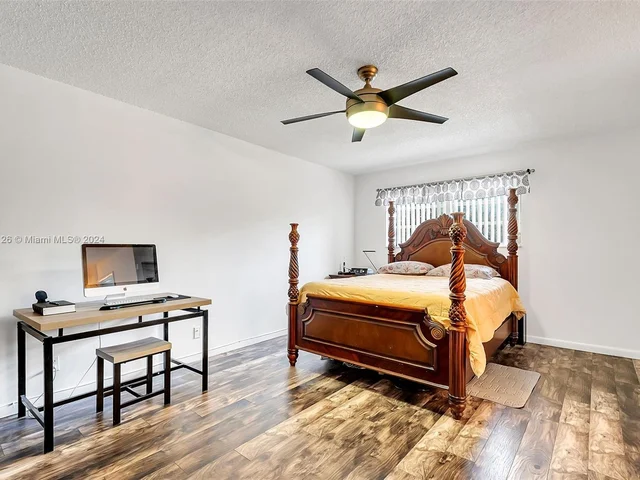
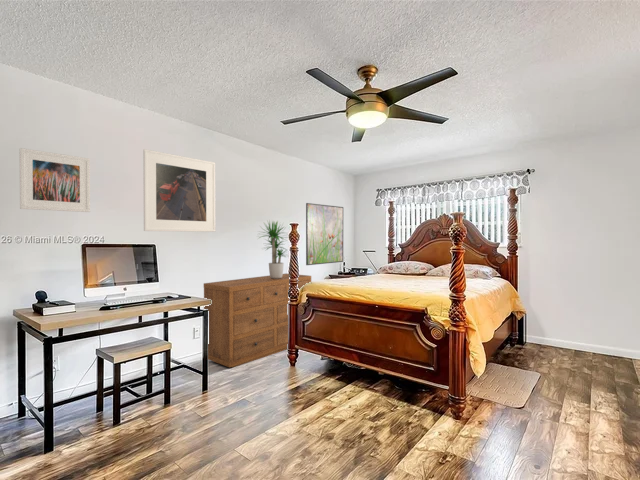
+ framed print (182, 193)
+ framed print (57, 182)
+ dresser (262, 314)
+ potted plant (273, 248)
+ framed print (325, 234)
